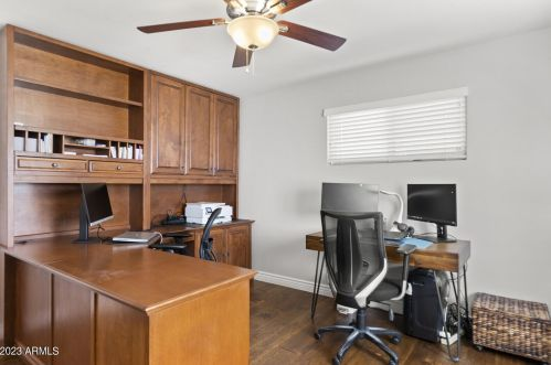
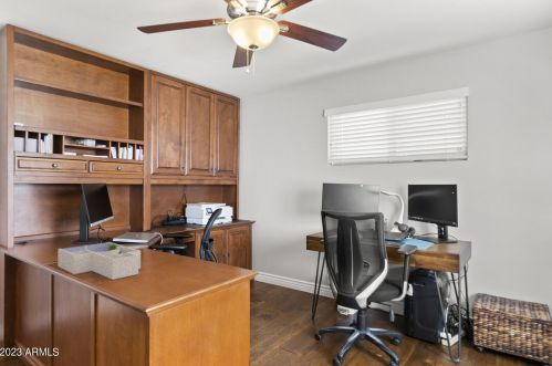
+ desk organizer (102, 260)
